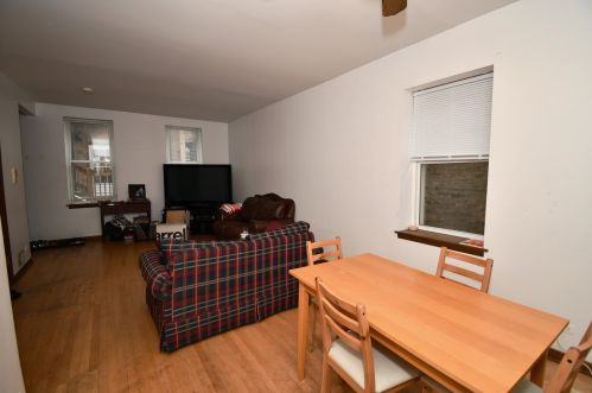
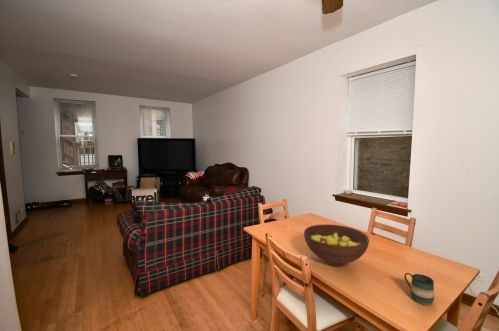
+ mug (417, 286)
+ fruit bowl (334, 247)
